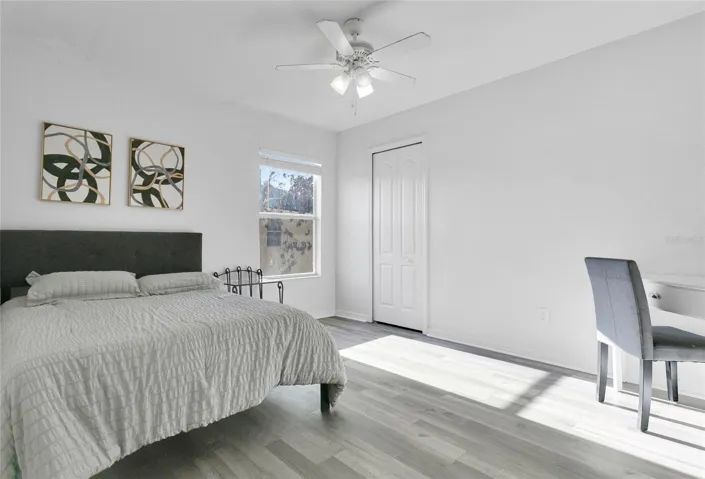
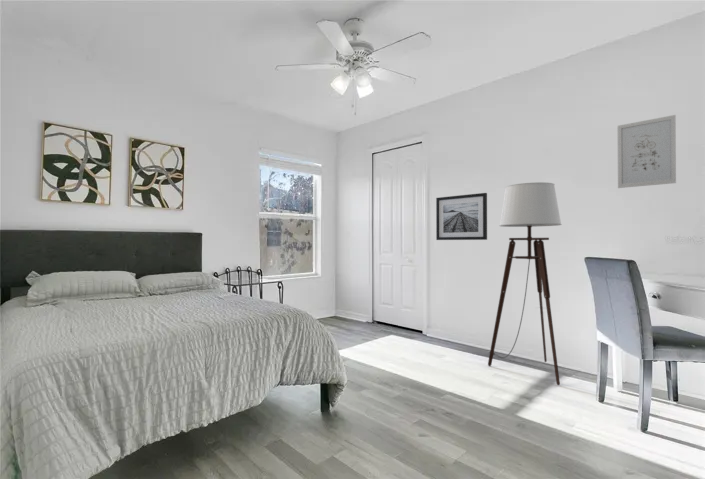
+ wall art (460, 217)
+ floor lamp (527, 276)
+ wall art (645, 153)
